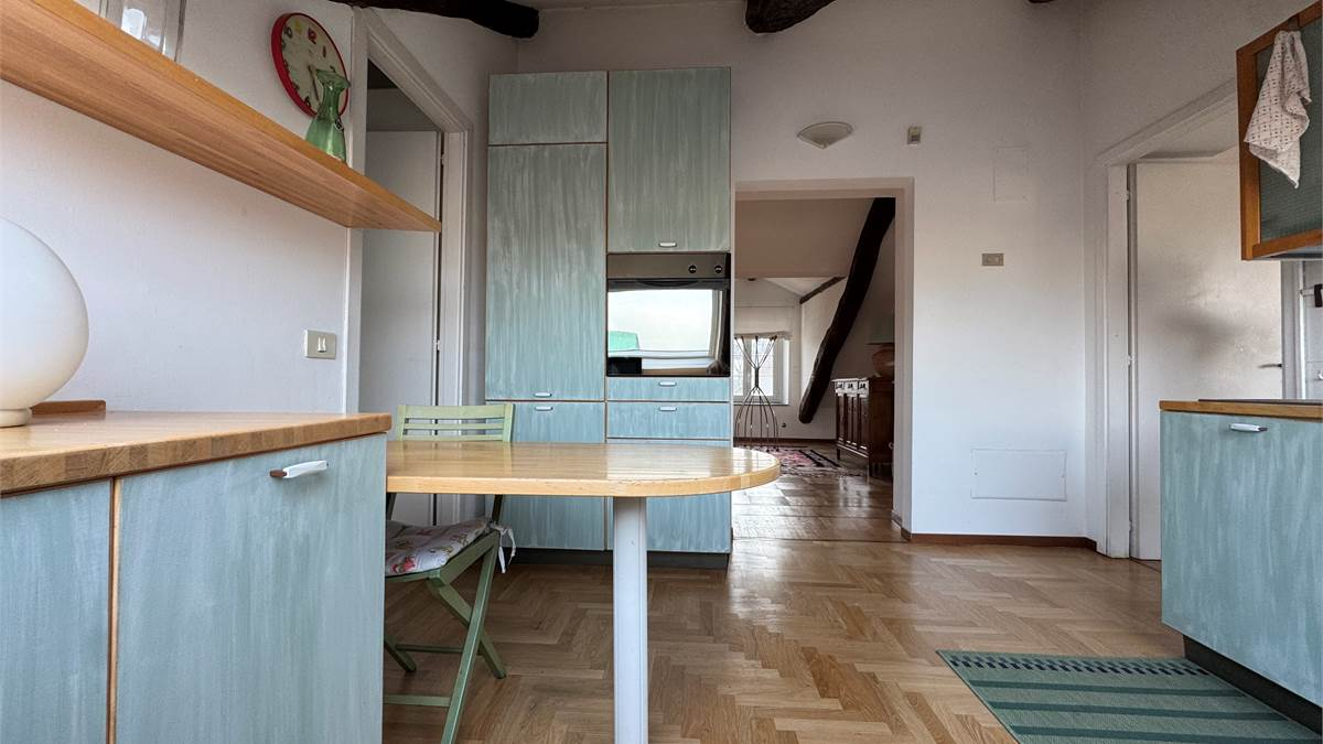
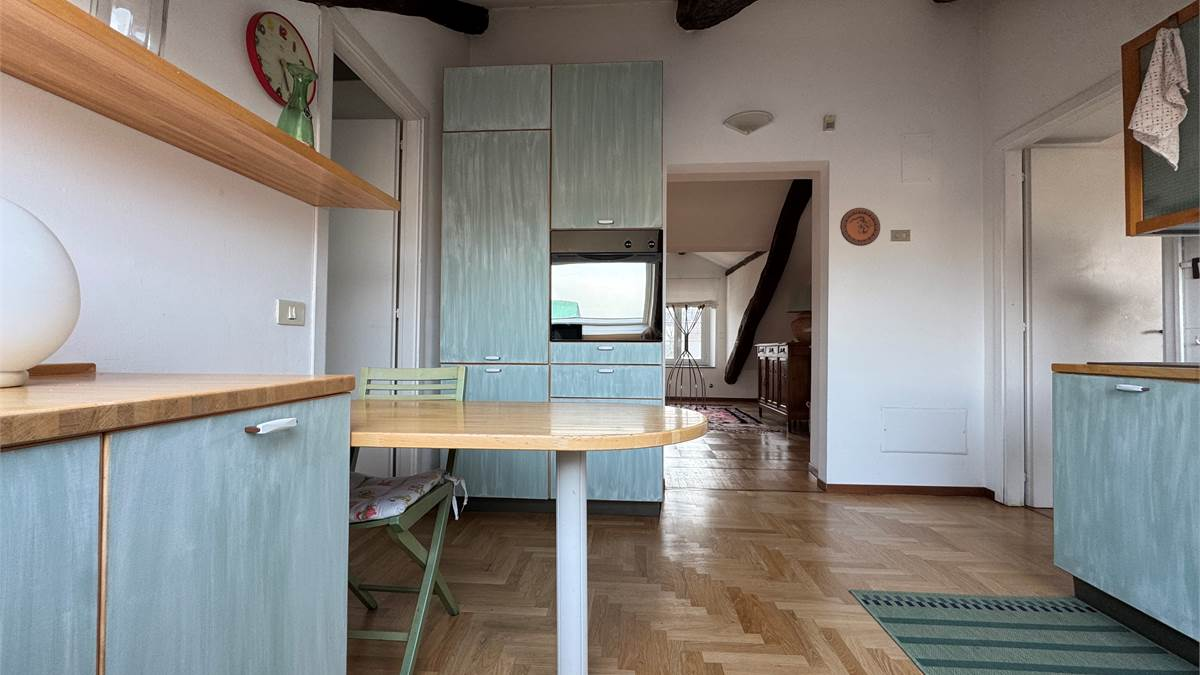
+ decorative plate (859, 226)
